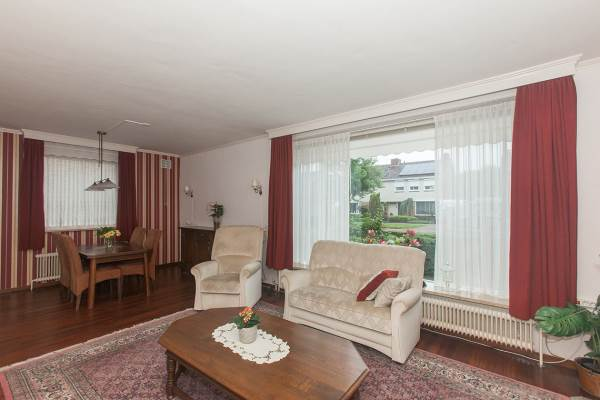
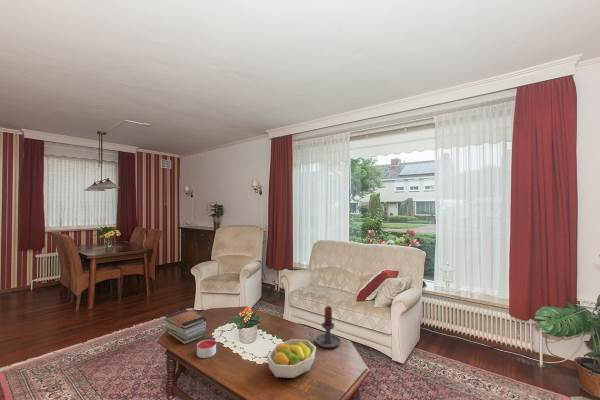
+ candle (206, 348)
+ candle holder (324, 324)
+ book stack (185, 326)
+ fruit bowl (292, 355)
